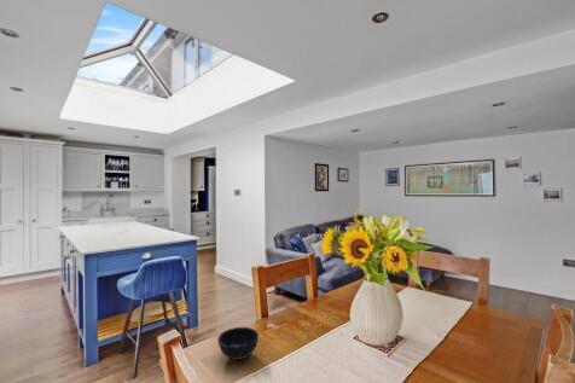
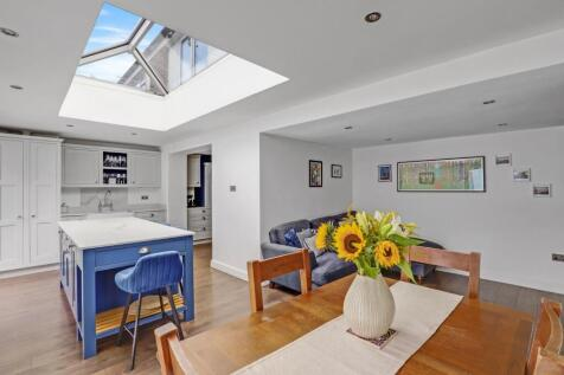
- bowl (238, 346)
